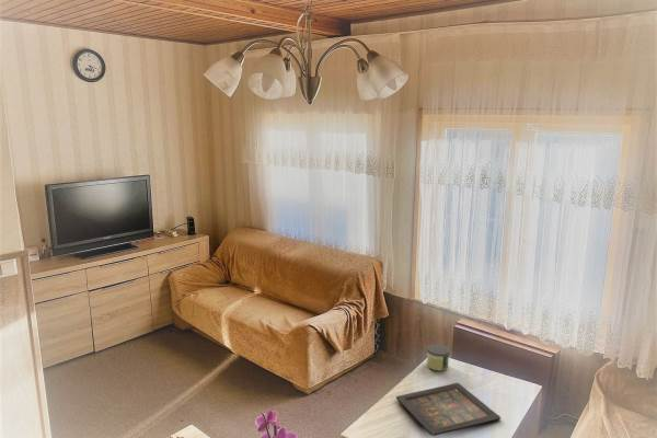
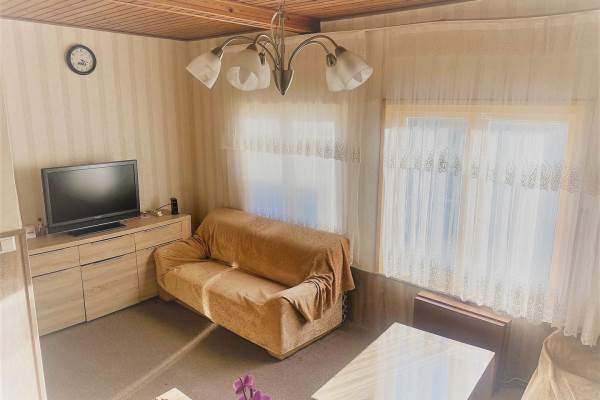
- candle (437, 357)
- icon panel (446, 407)
